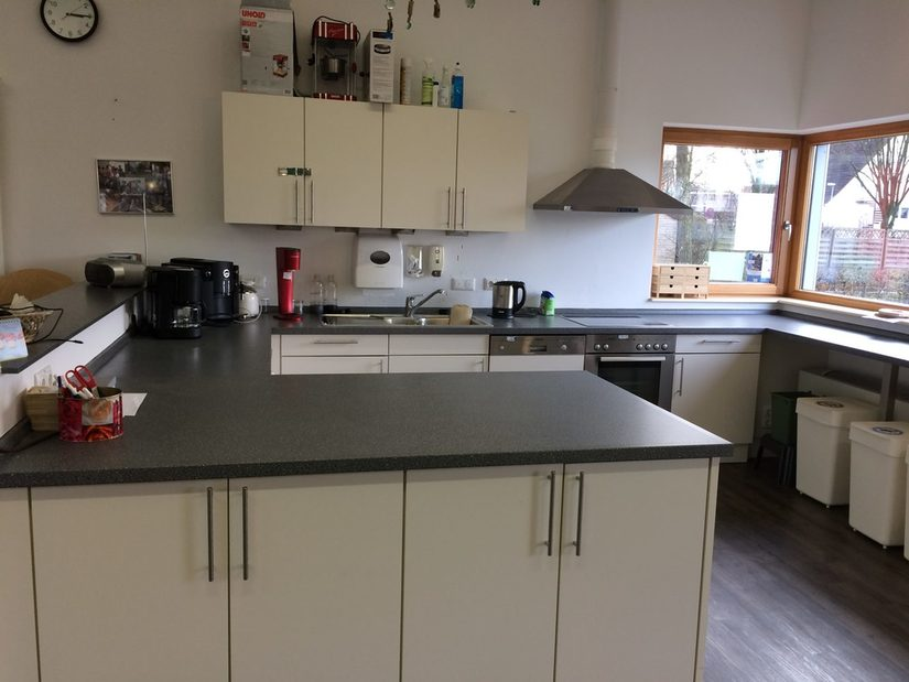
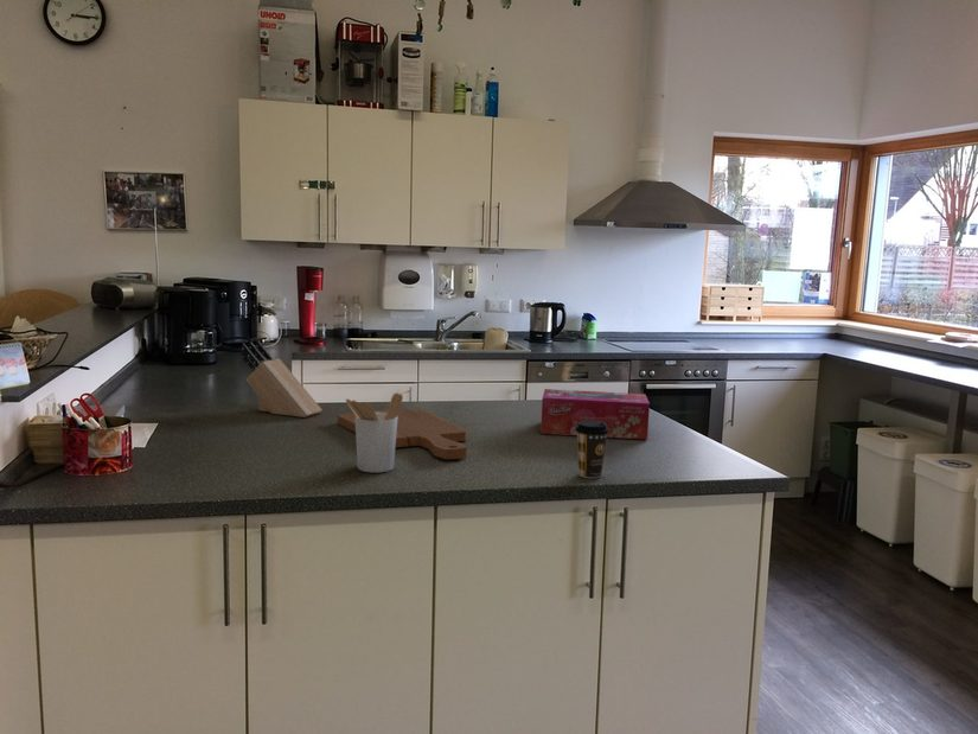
+ coffee cup (590, 449)
+ cutting board (407, 428)
+ utensil holder (370, 432)
+ tissue box (594, 413)
+ knife block (279, 377)
